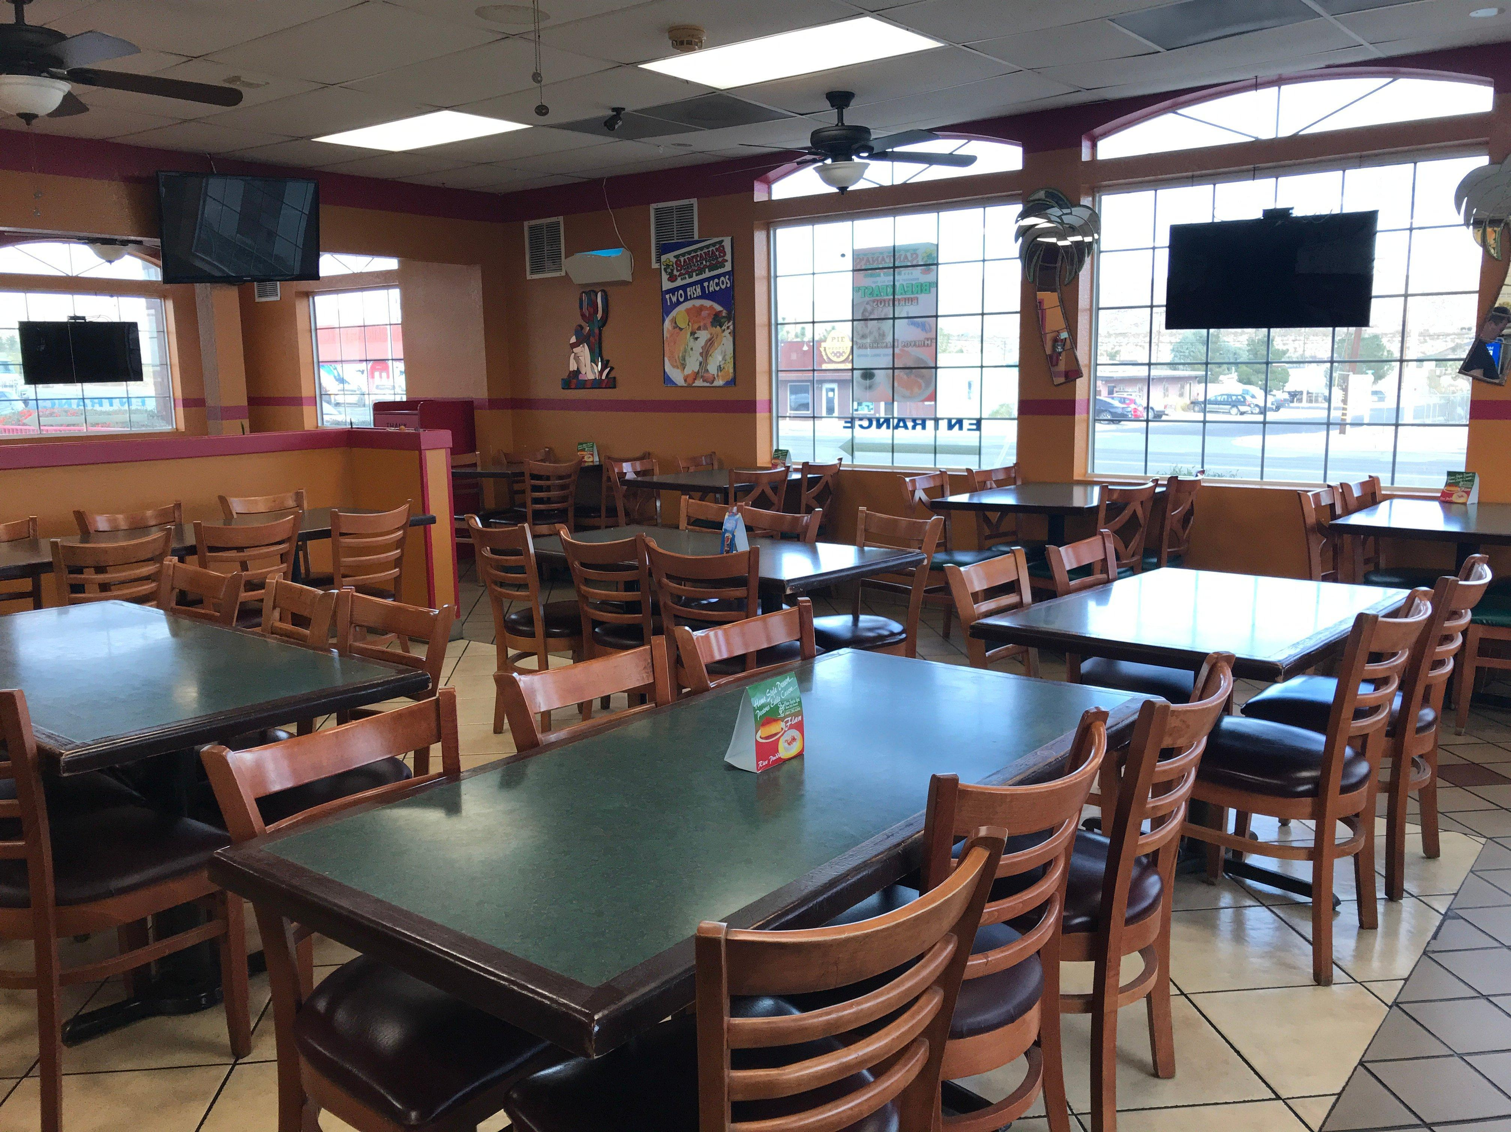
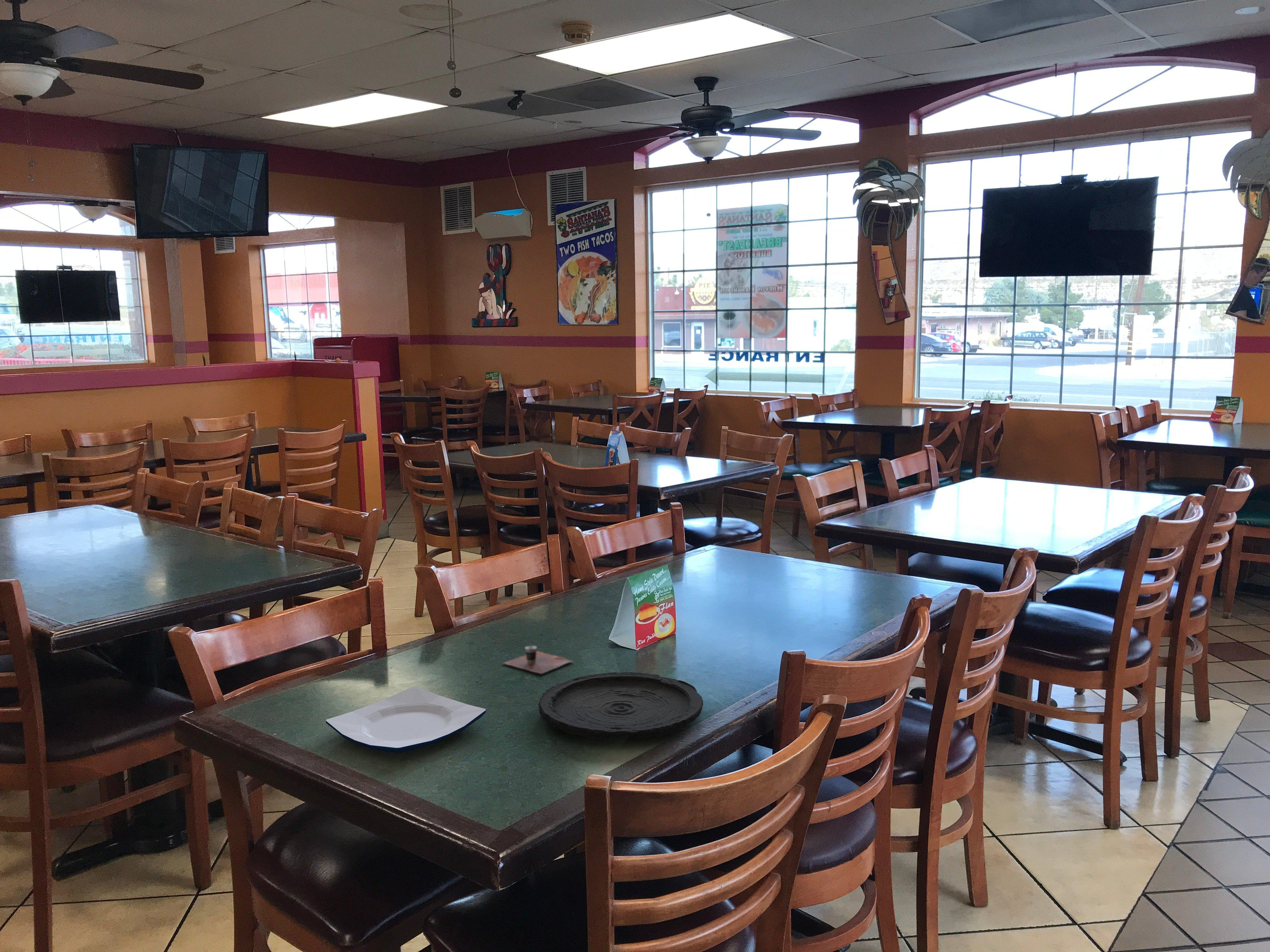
+ plate (621, 706)
+ plate (407, 722)
+ cup (538, 654)
